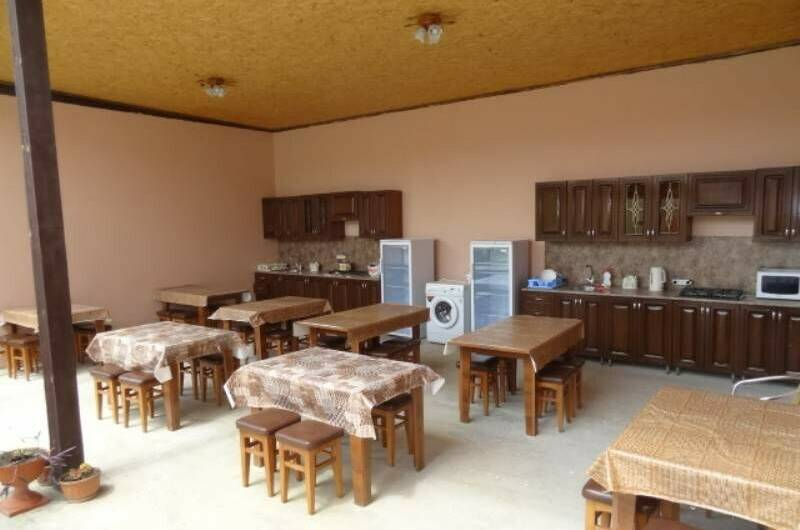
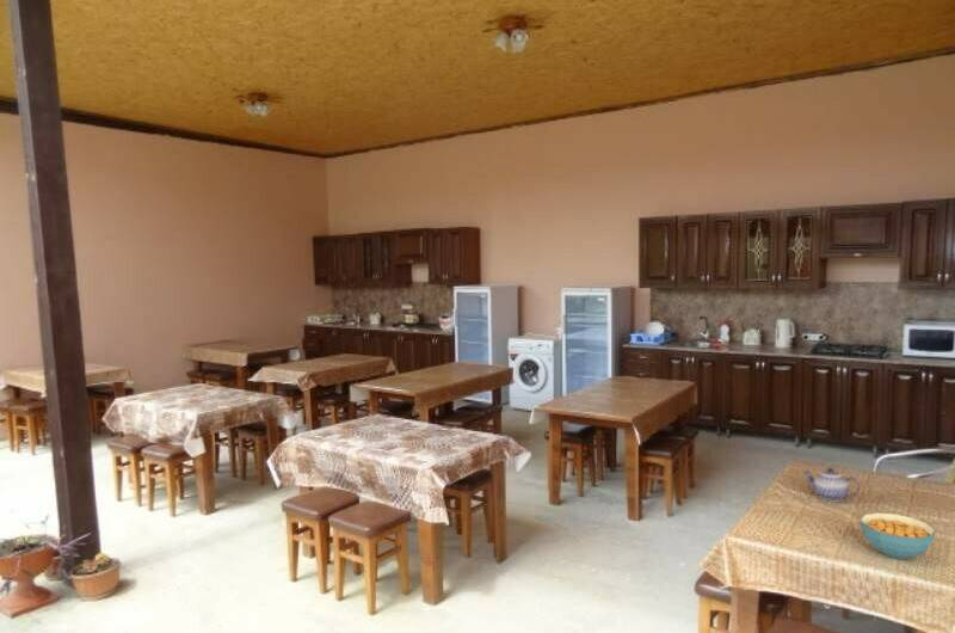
+ teapot (830, 483)
+ cereal bowl (895, 539)
